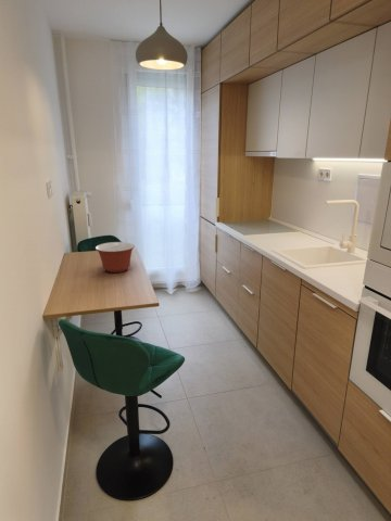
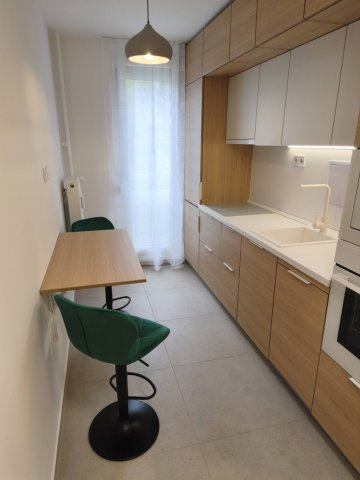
- mixing bowl (115, 257)
